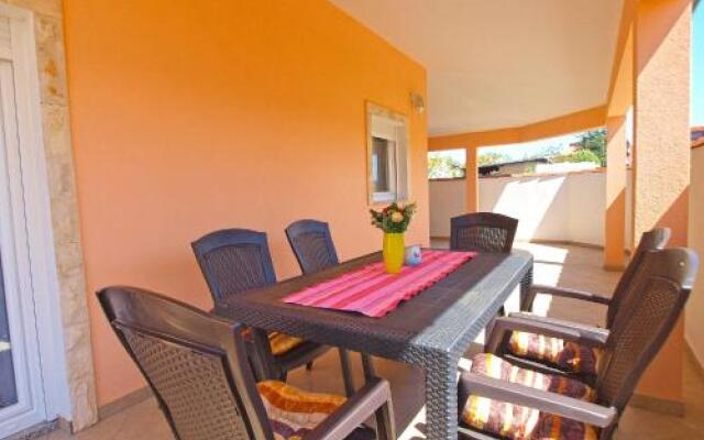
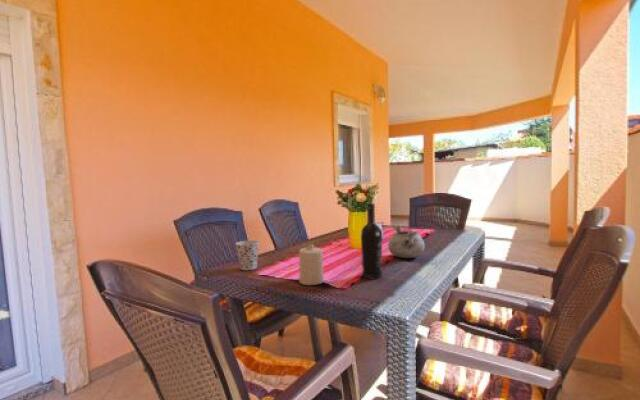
+ cup (247, 255)
+ candle (310, 262)
+ decorative bowl (406, 242)
+ wine bottle (371, 240)
